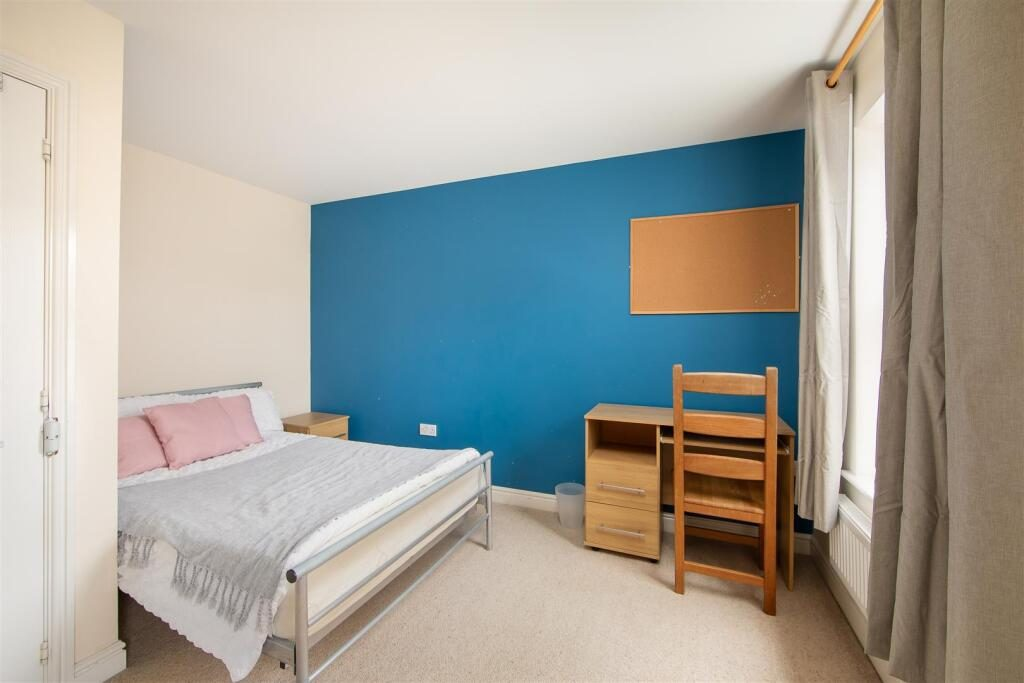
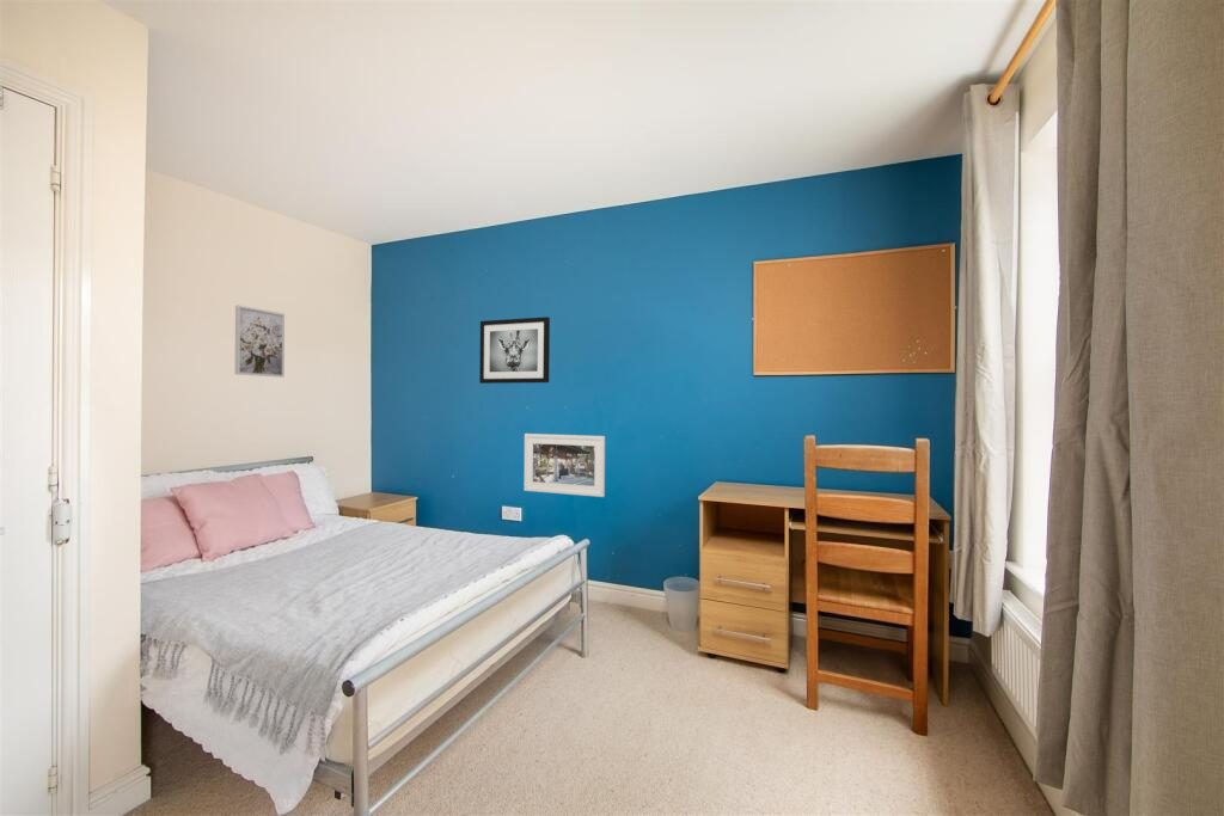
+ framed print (563, 464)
+ wall art (513, 350)
+ wall art (261, 342)
